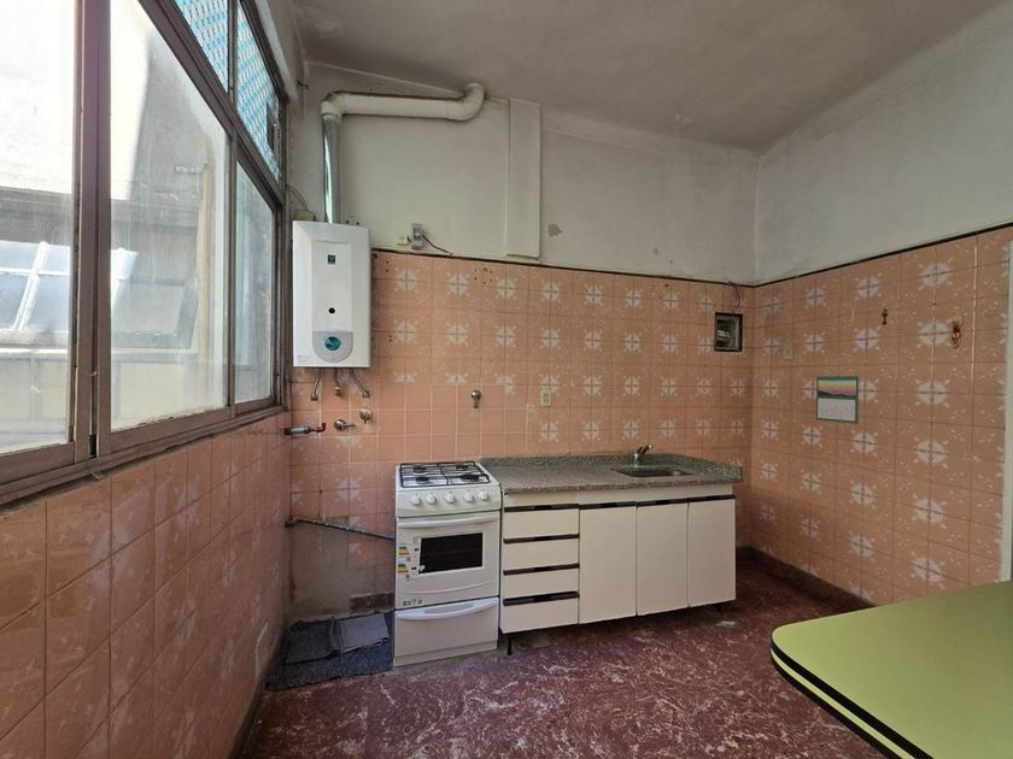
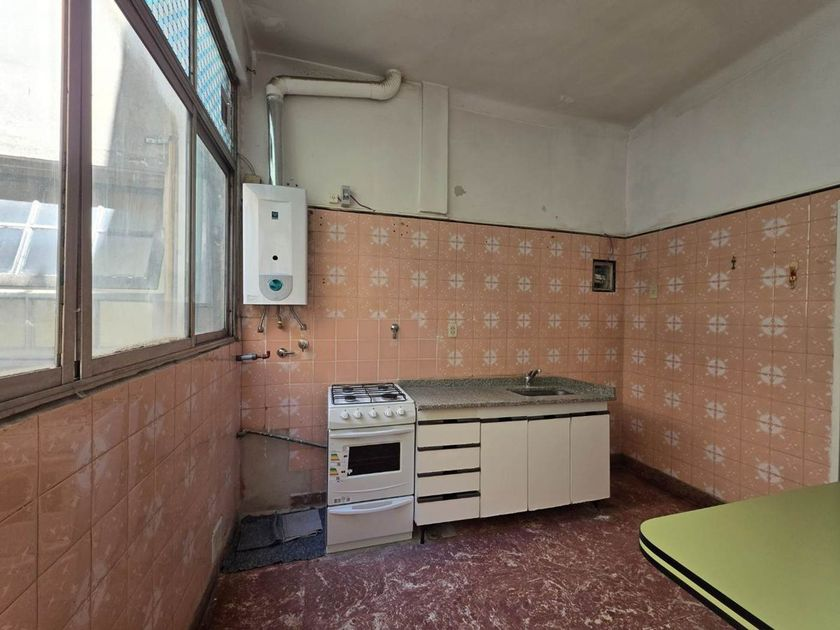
- calendar (836, 398)
